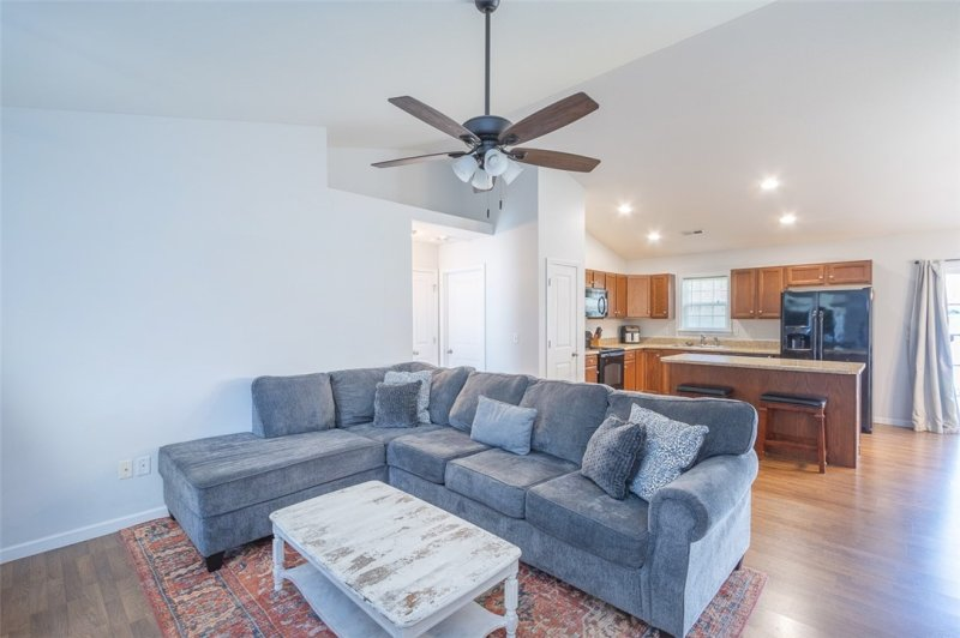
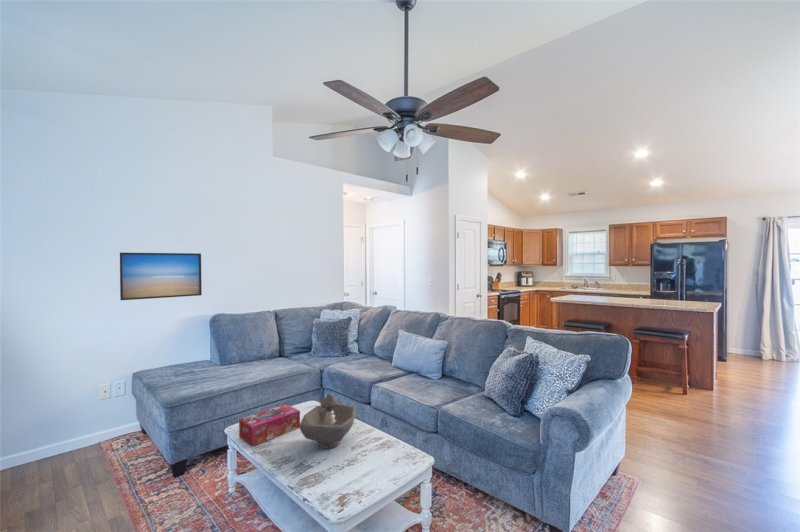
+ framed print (163, 275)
+ decorative bowl (329, 418)
+ tissue box (270, 423)
